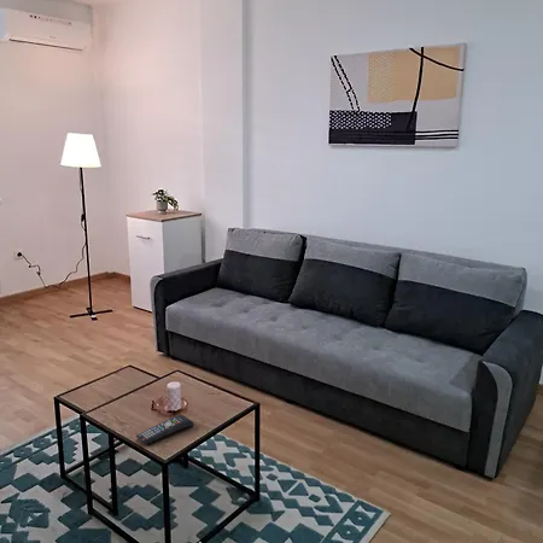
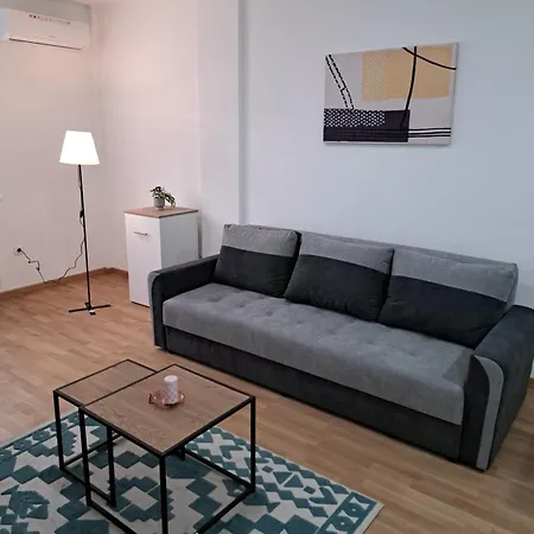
- remote control (165, 428)
